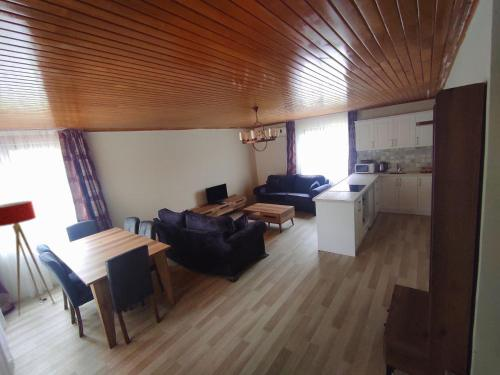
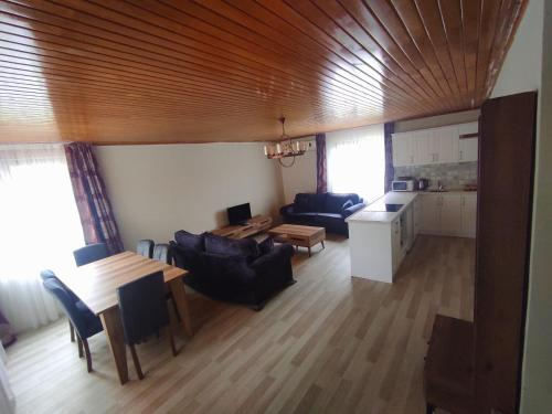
- floor lamp (24, 256)
